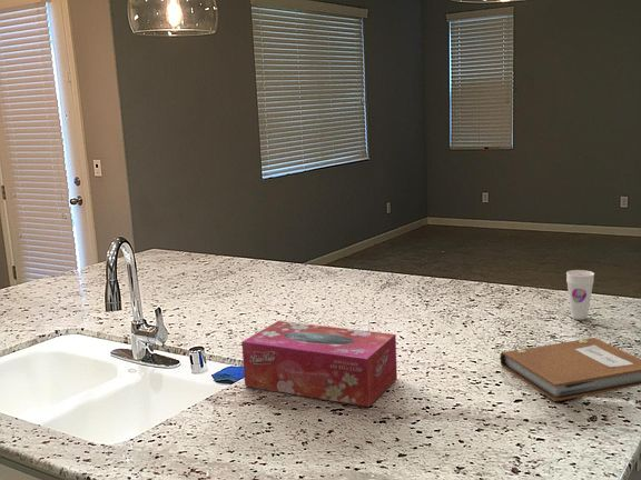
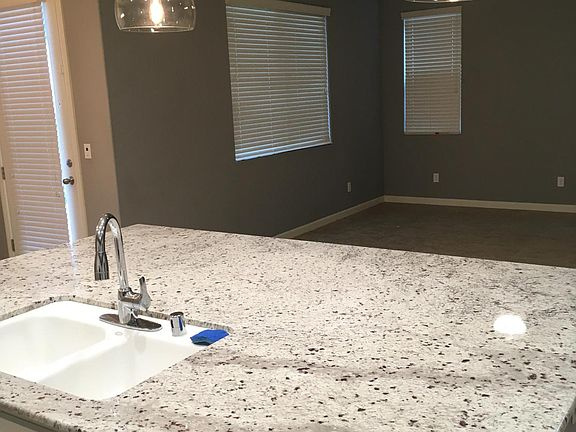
- tissue box (319, 360)
- notebook (576, 364)
- cup (580, 294)
